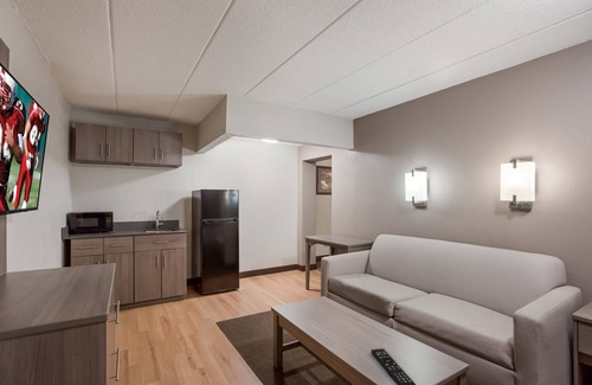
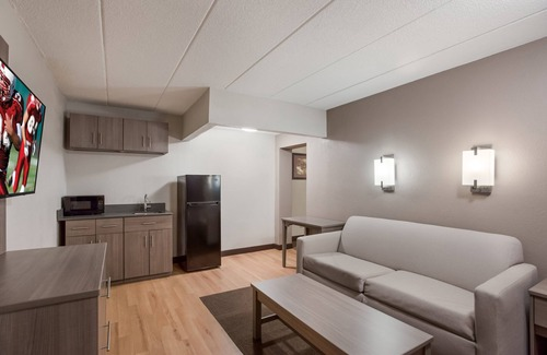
- remote control (391, 366)
